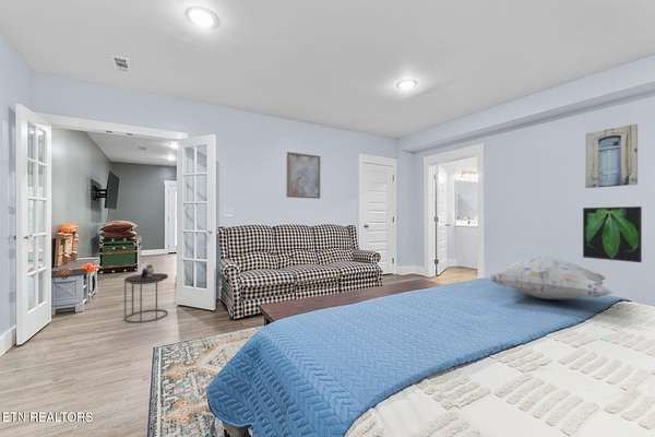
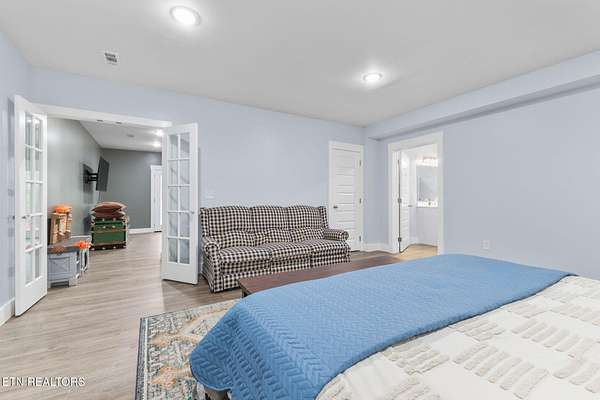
- side table (141, 290)
- wall art (610, 157)
- wall art (303, 176)
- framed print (610, 233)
- decorative pillow (547, 277)
